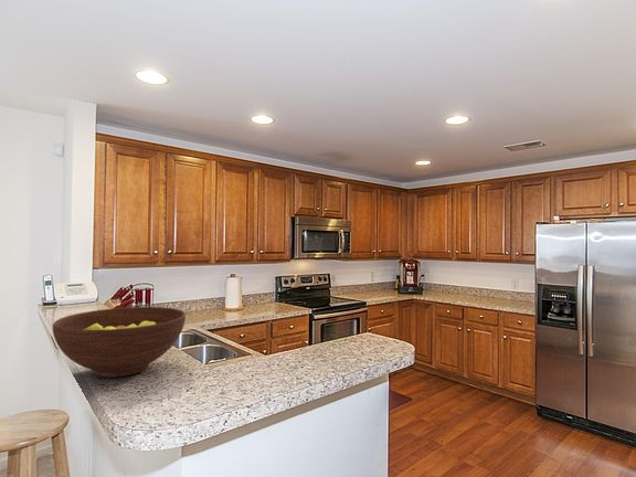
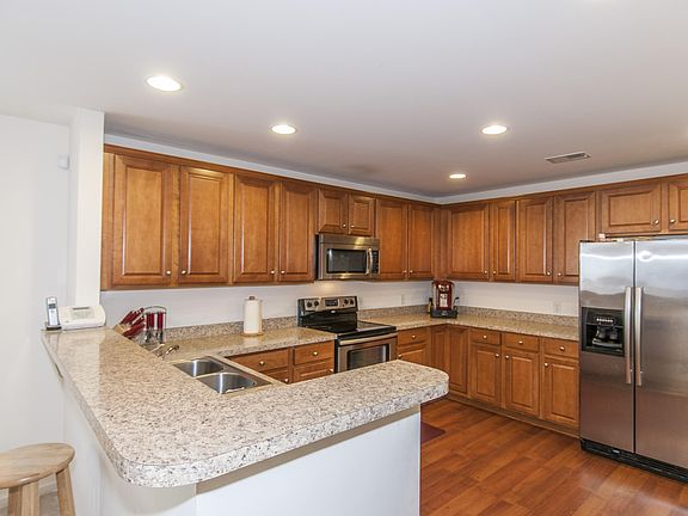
- fruit bowl (123, 343)
